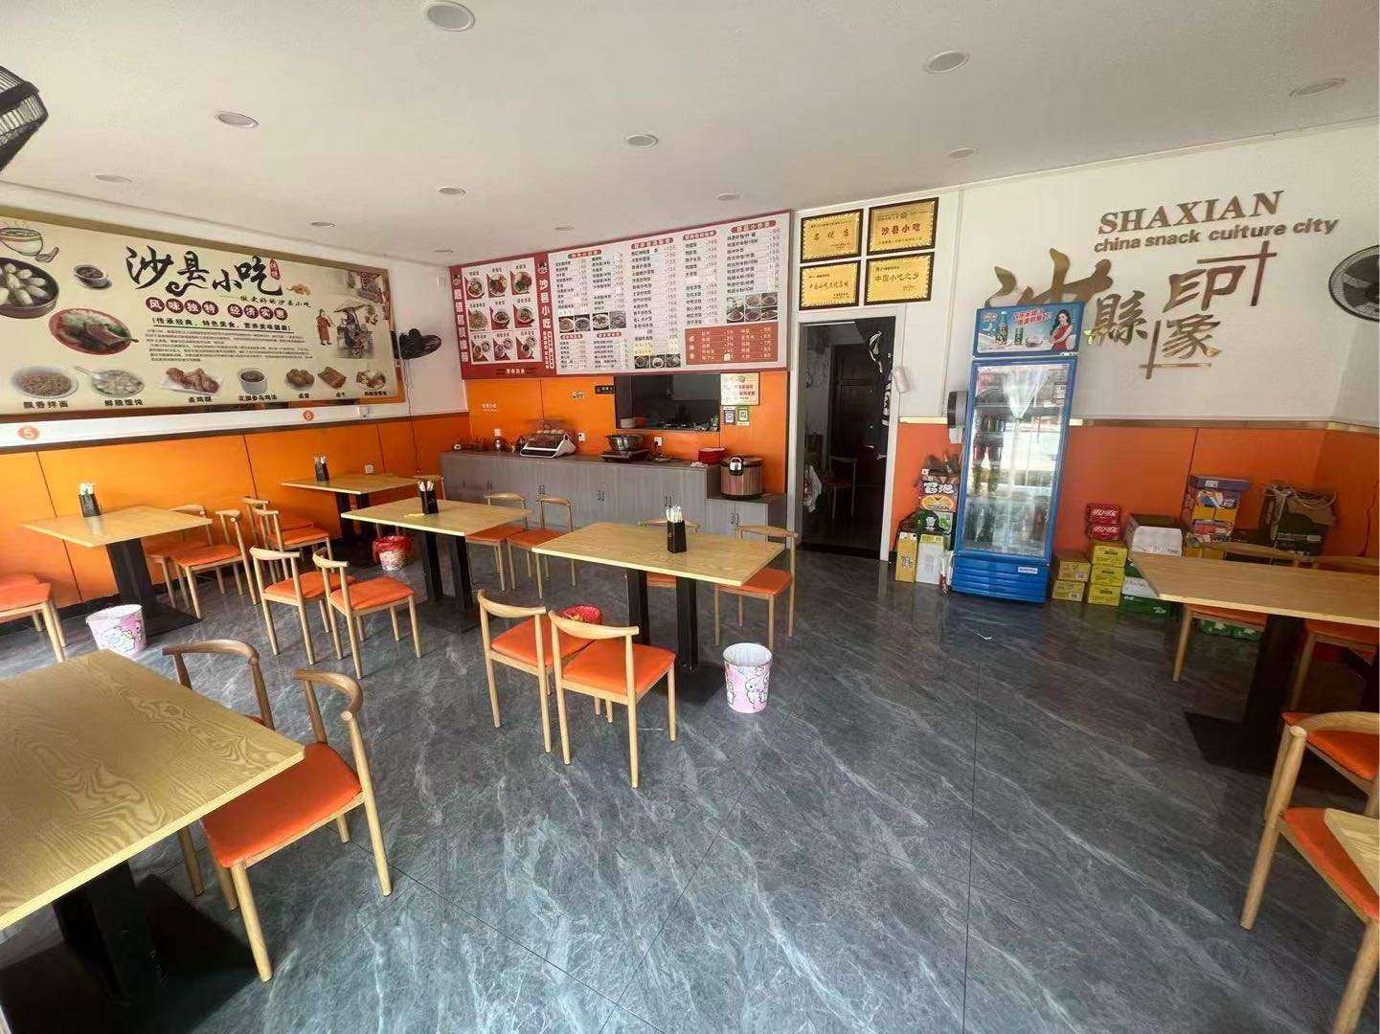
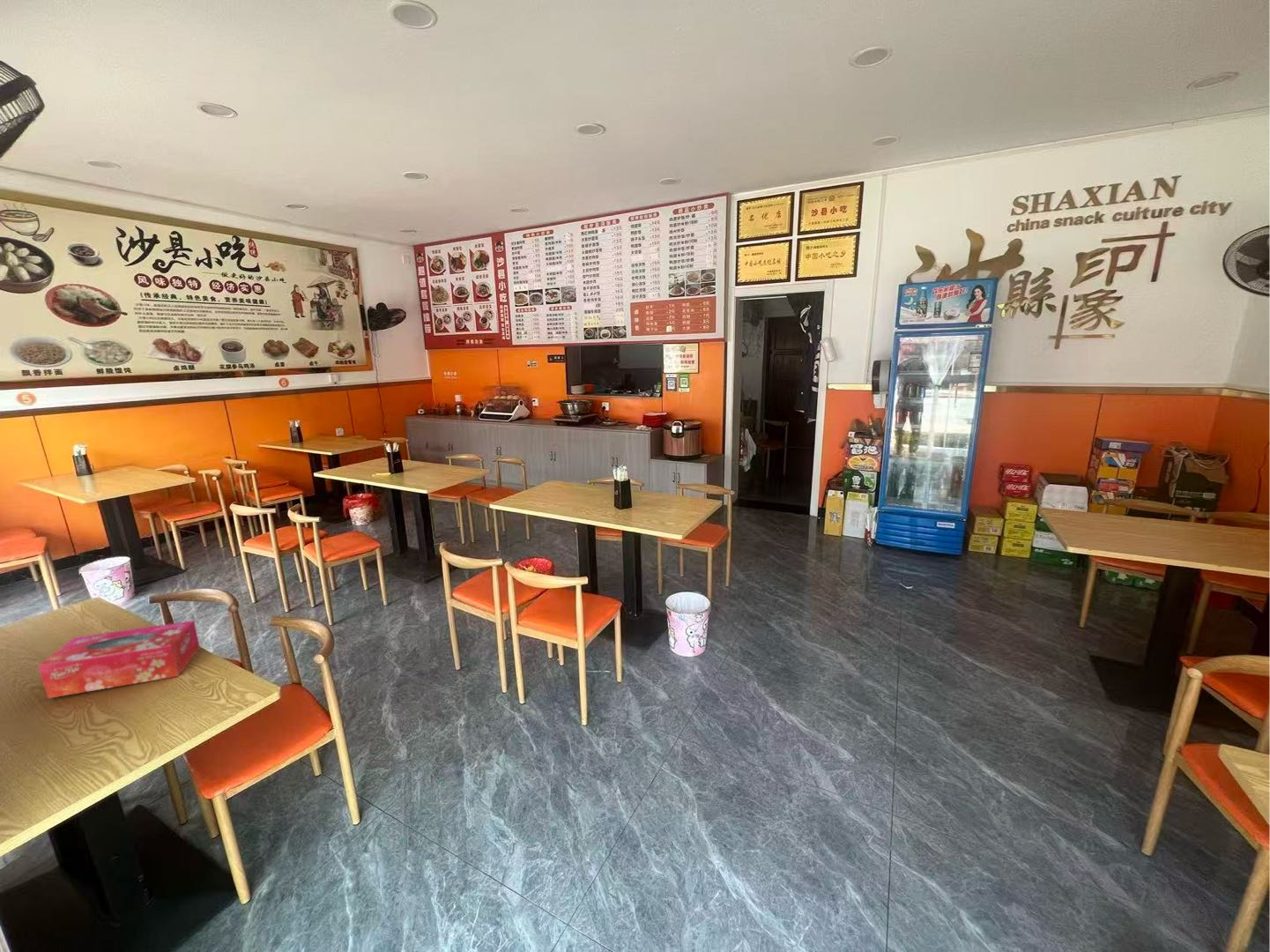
+ tissue box (125, 657)
